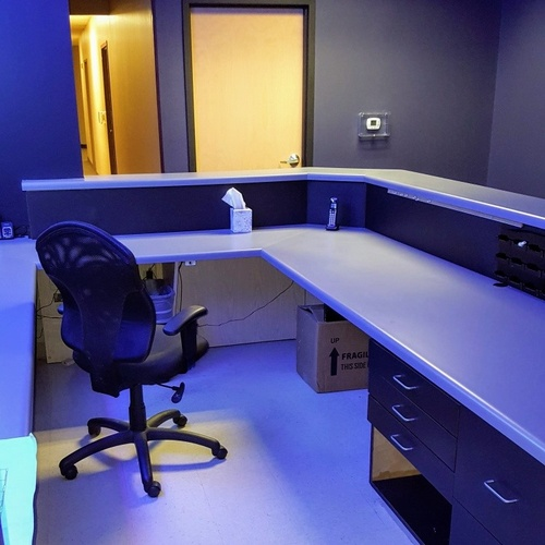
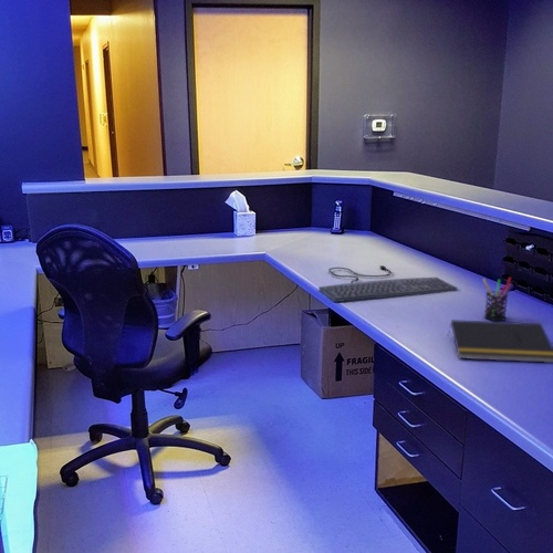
+ notepad (501, 340)
+ pen holder (498, 296)
+ keyboard (373, 281)
